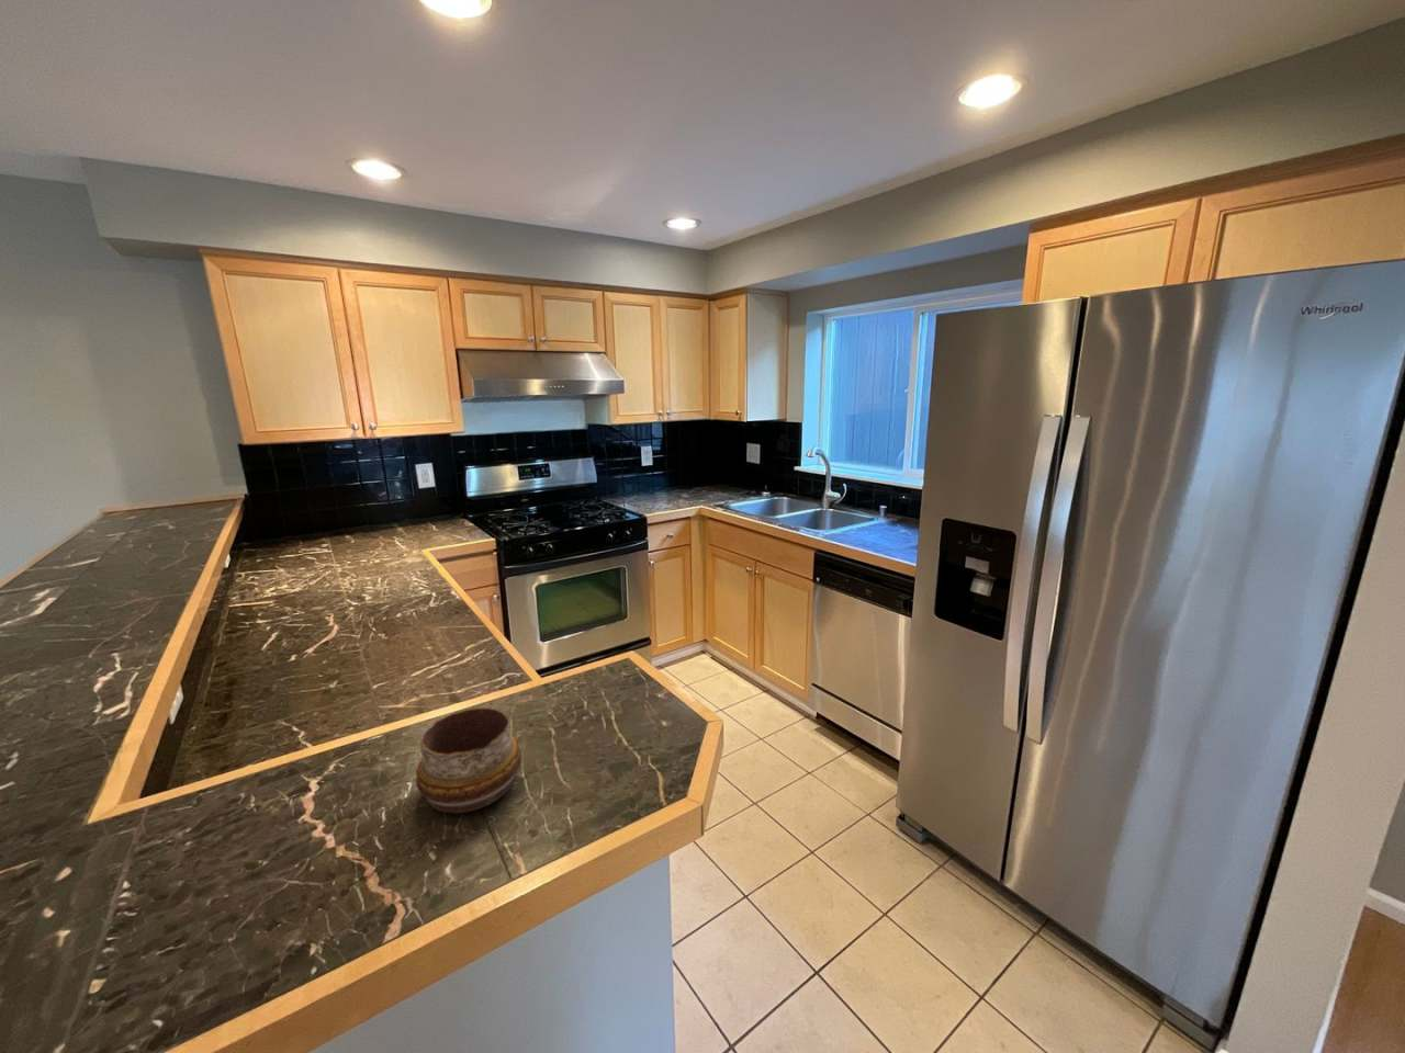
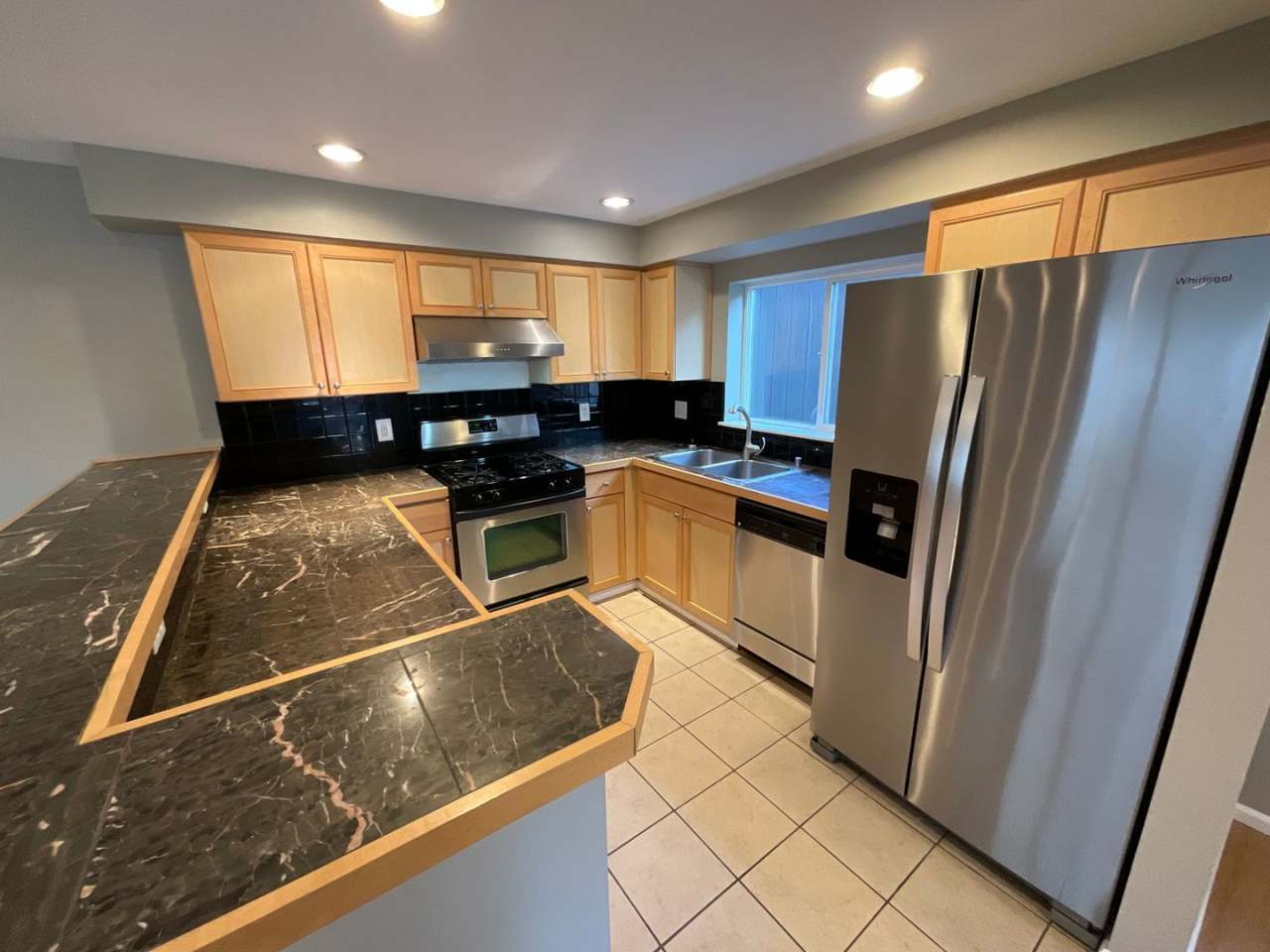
- decorative bowl (470, 758)
